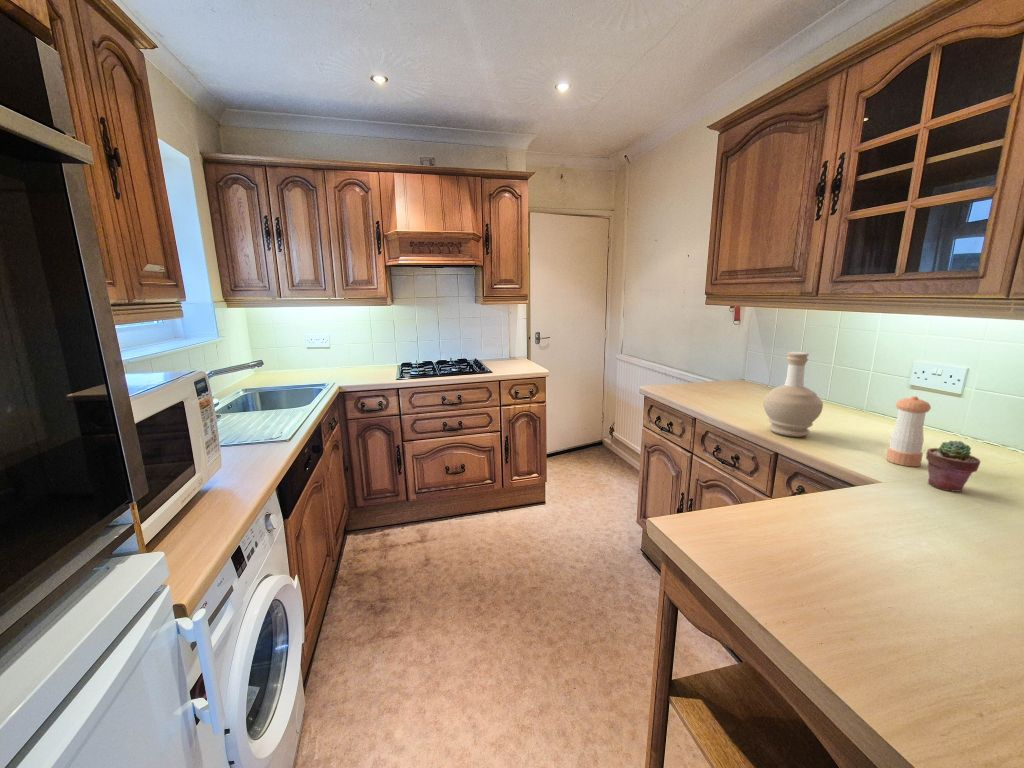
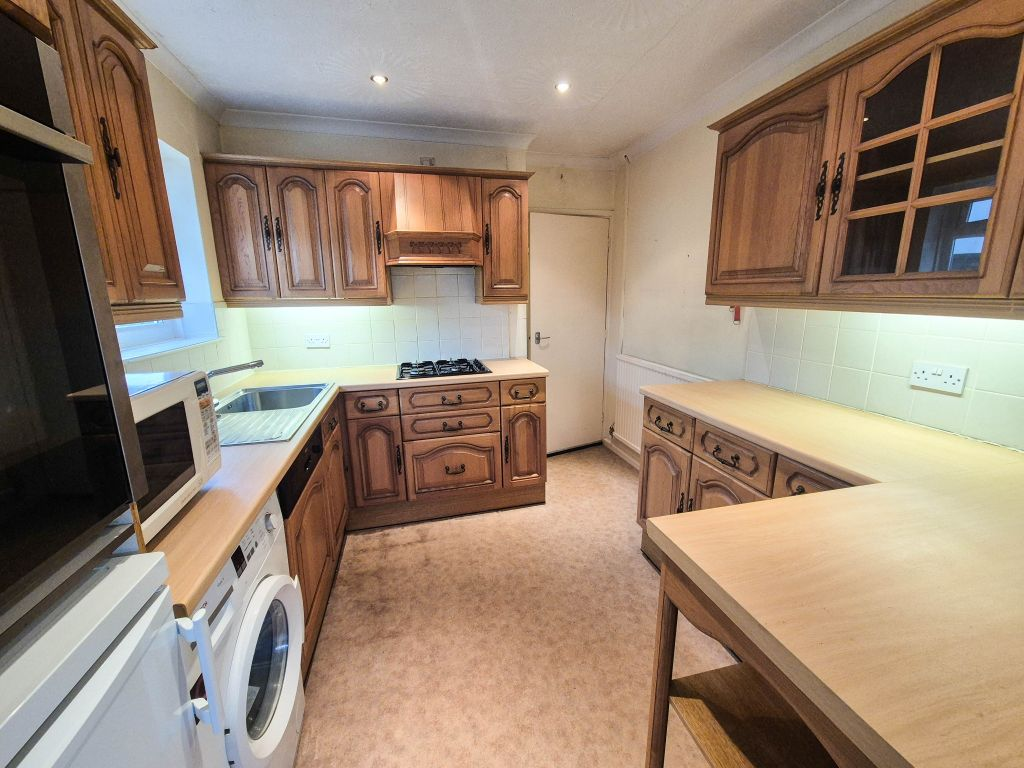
- potted succulent (951, 464)
- bottle (793, 393)
- pepper shaker (908, 429)
